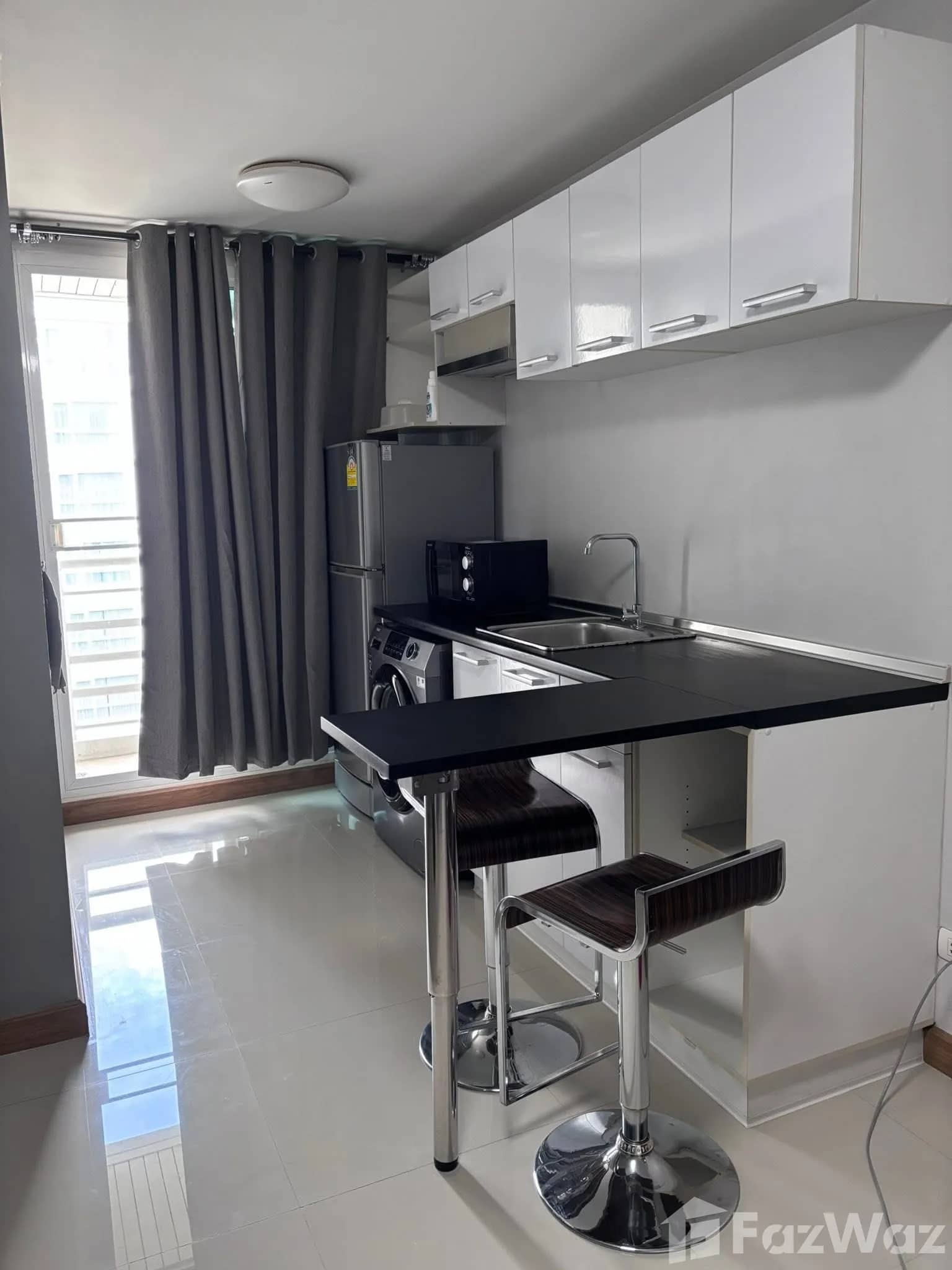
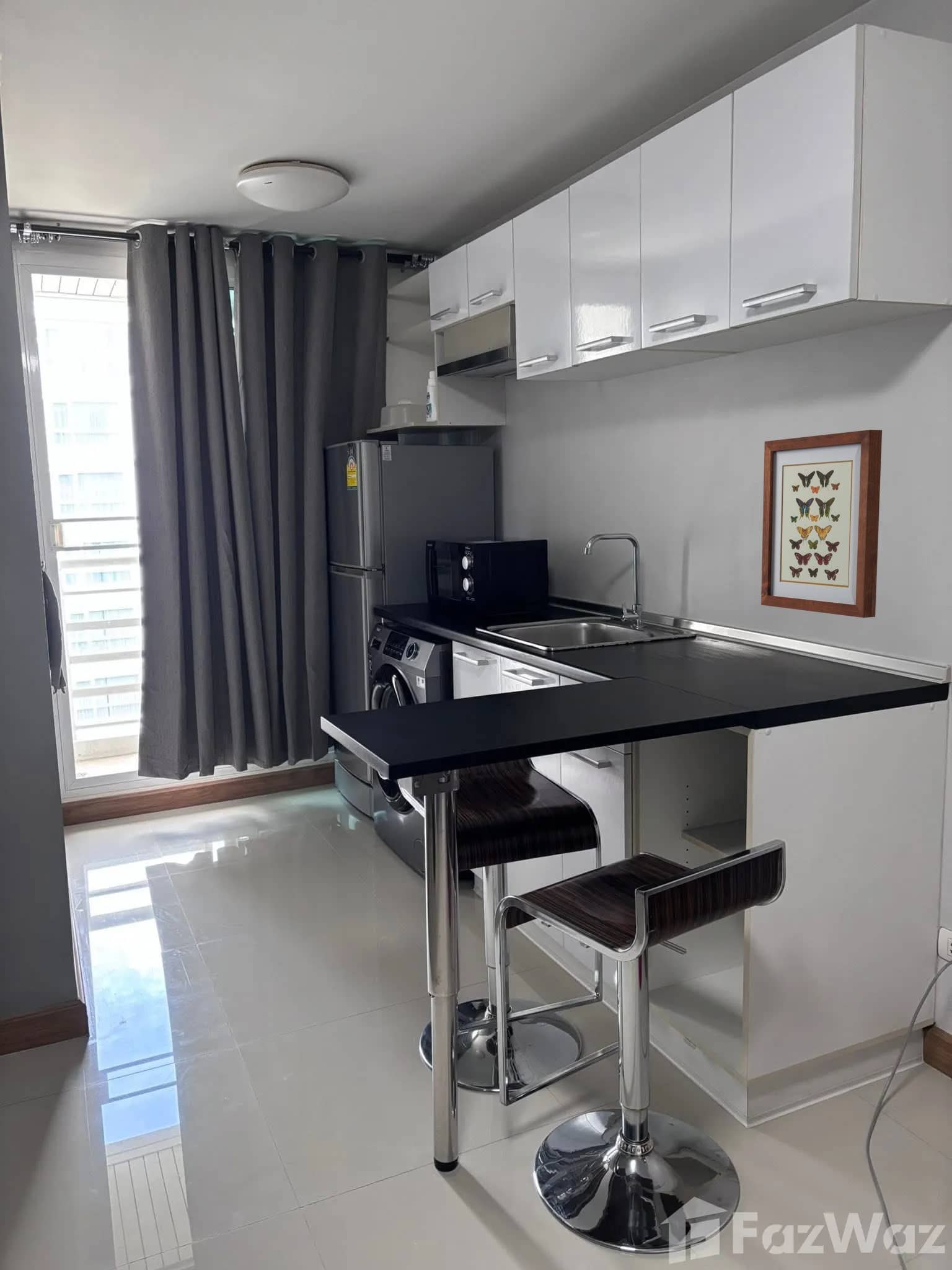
+ wall art (816, 524)
